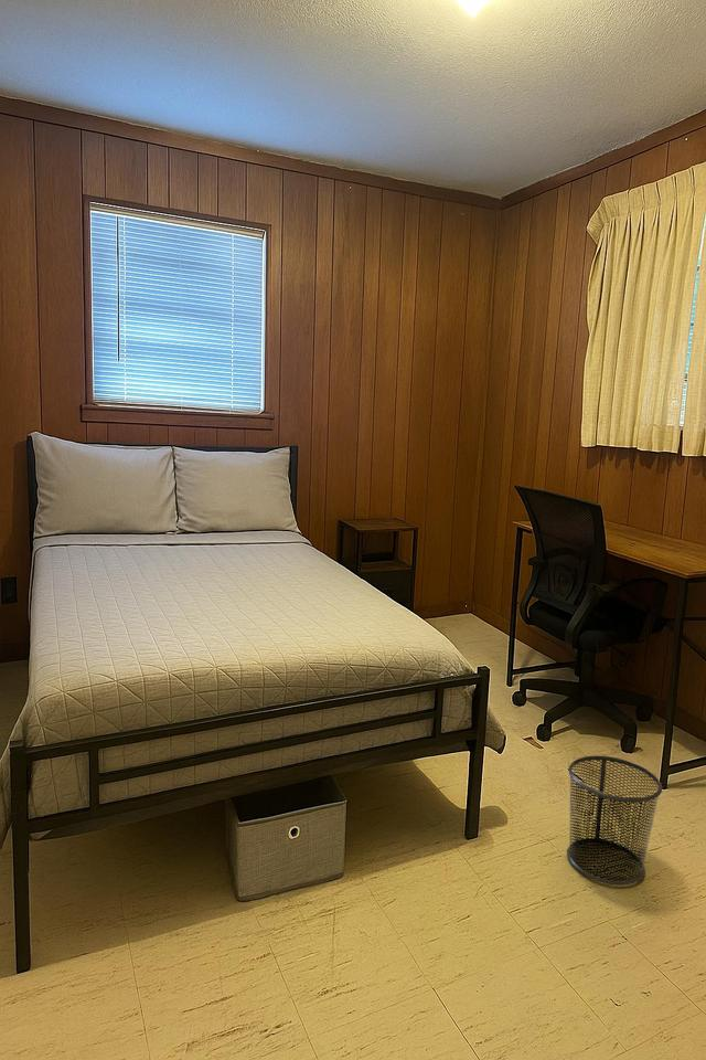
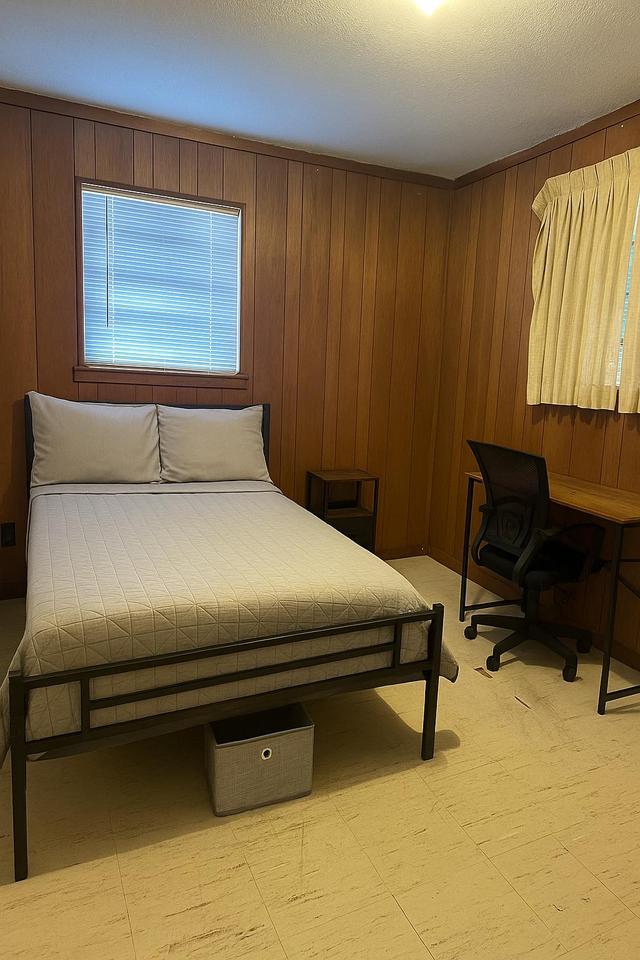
- waste bin (609, 819)
